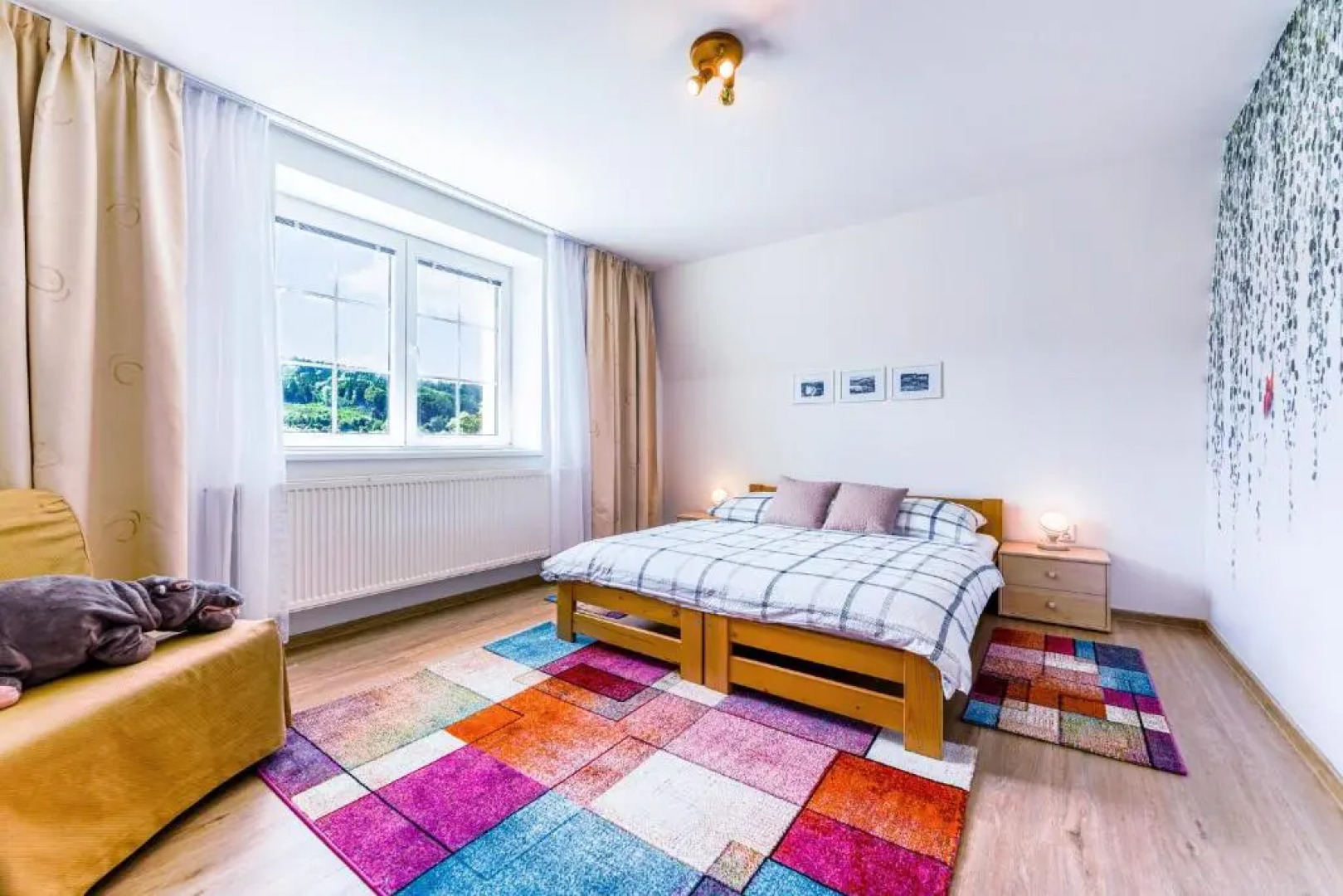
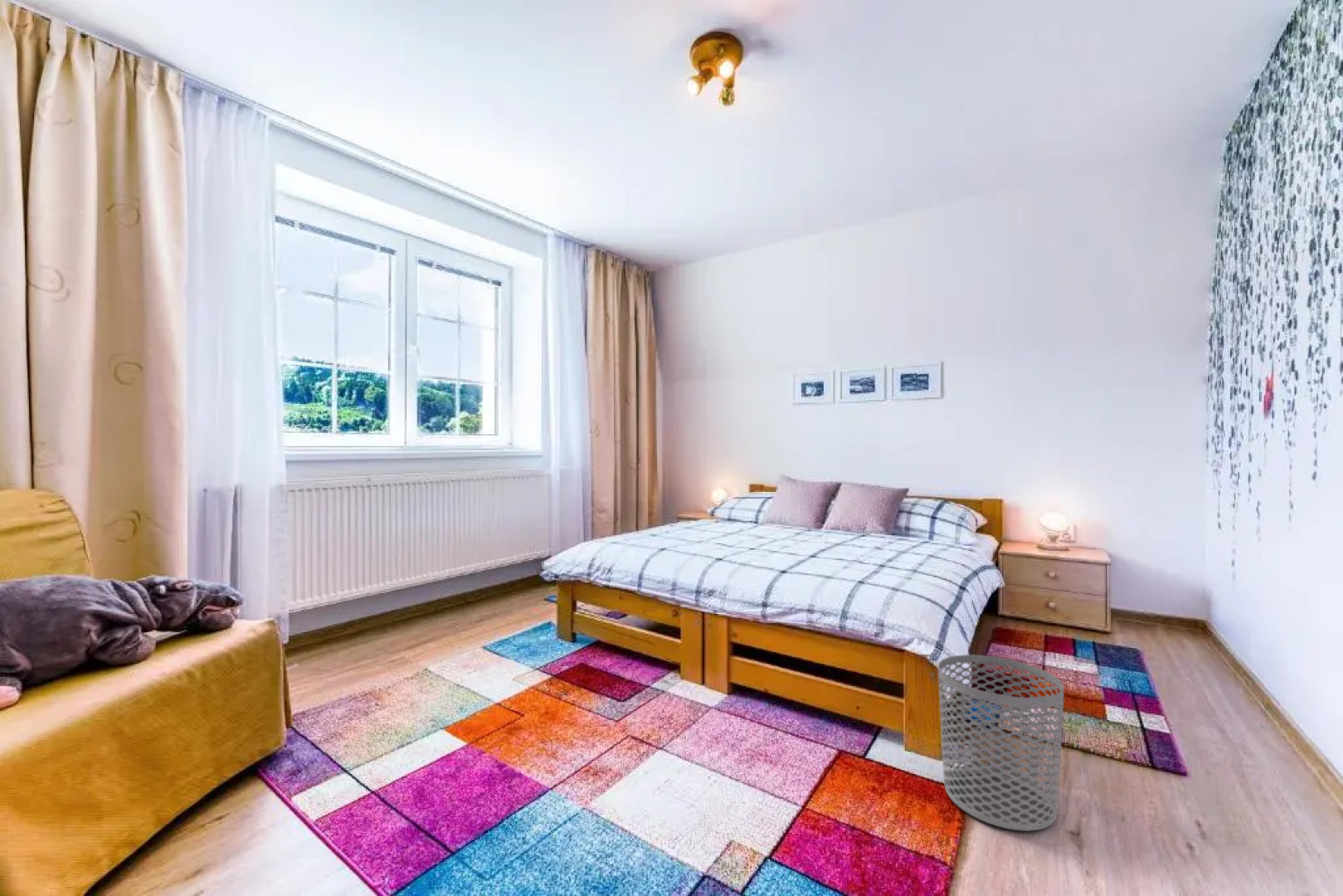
+ waste bin (998, 738)
